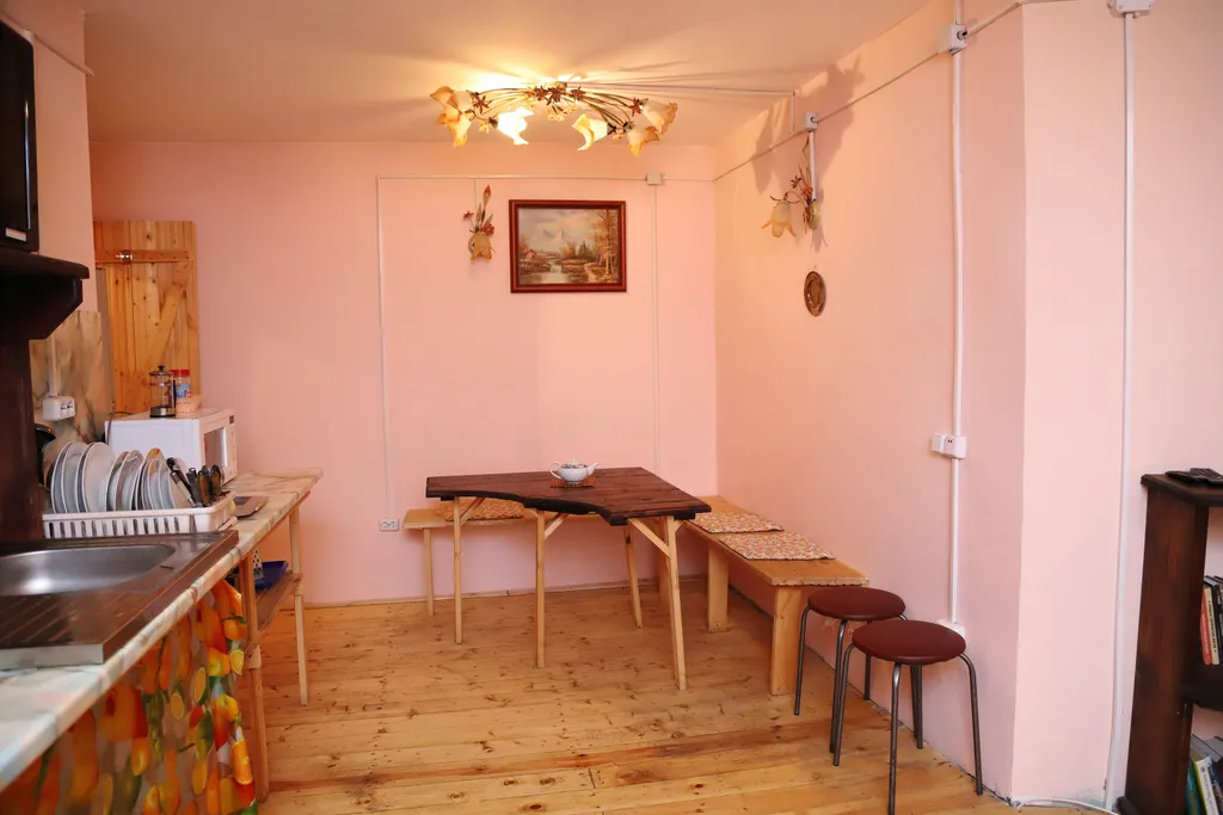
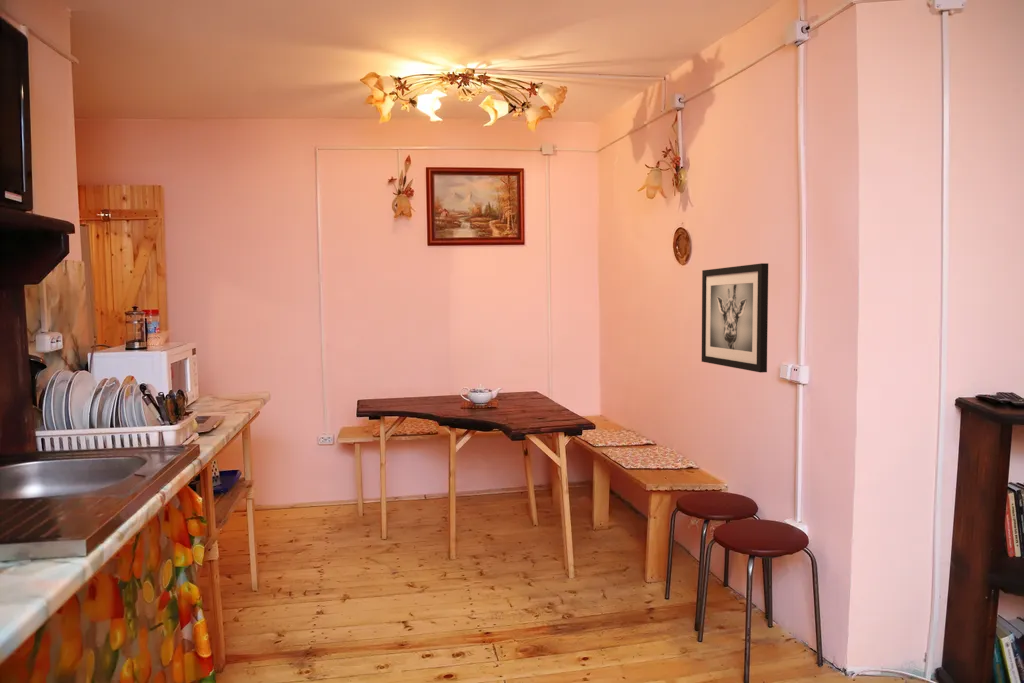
+ wall art (731, 317)
